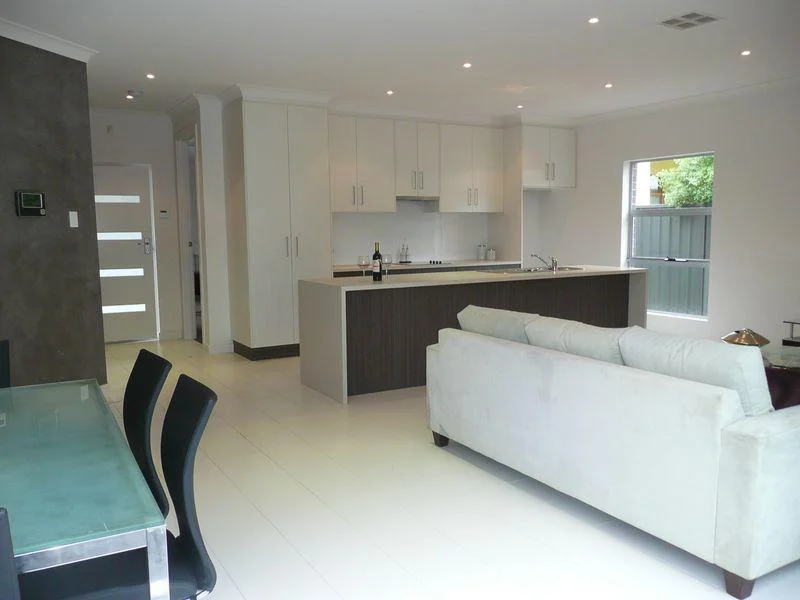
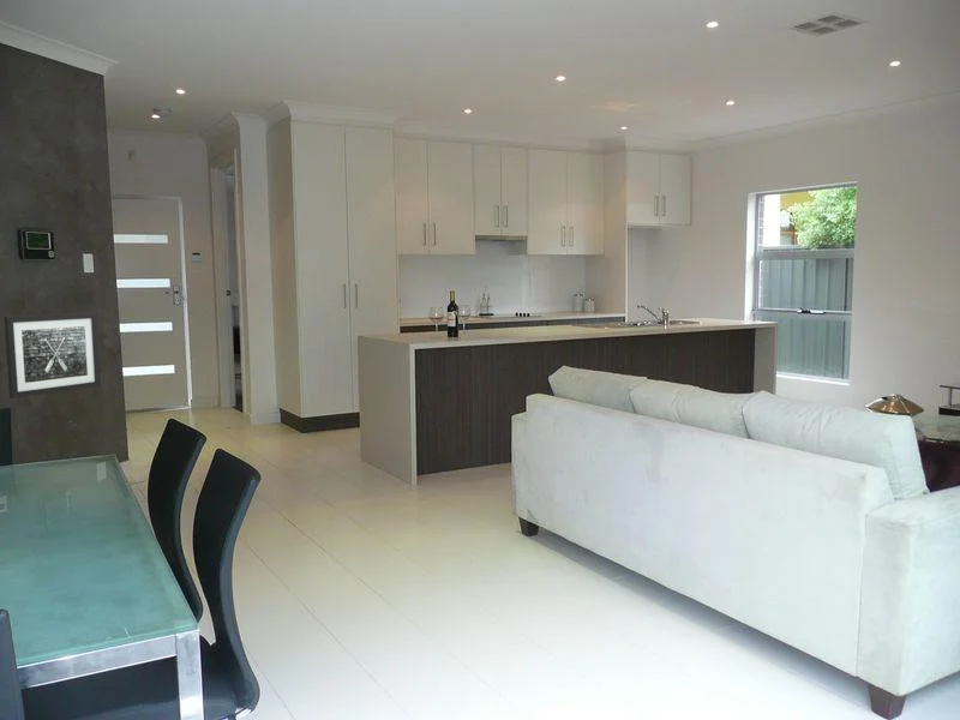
+ wall art (54, 353)
